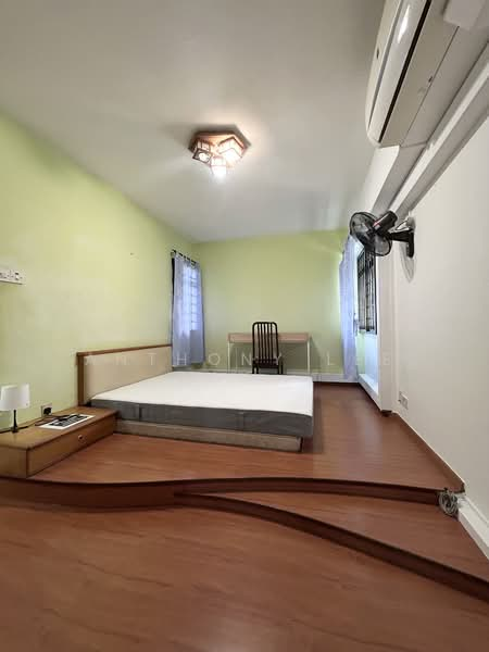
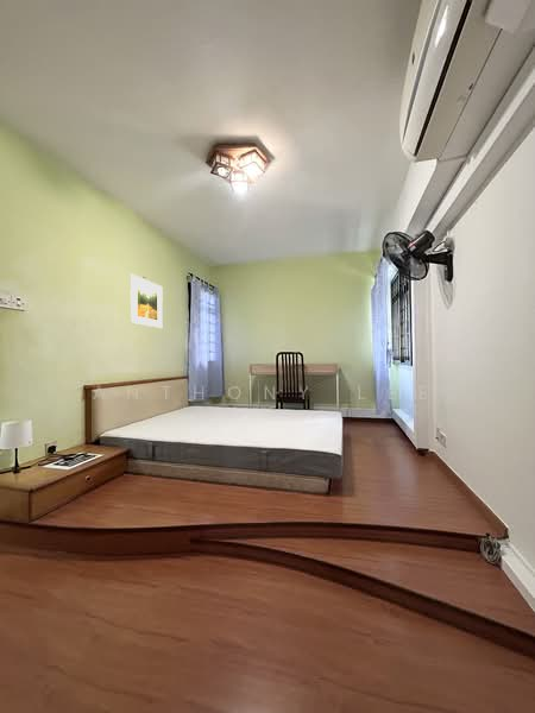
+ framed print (147, 303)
